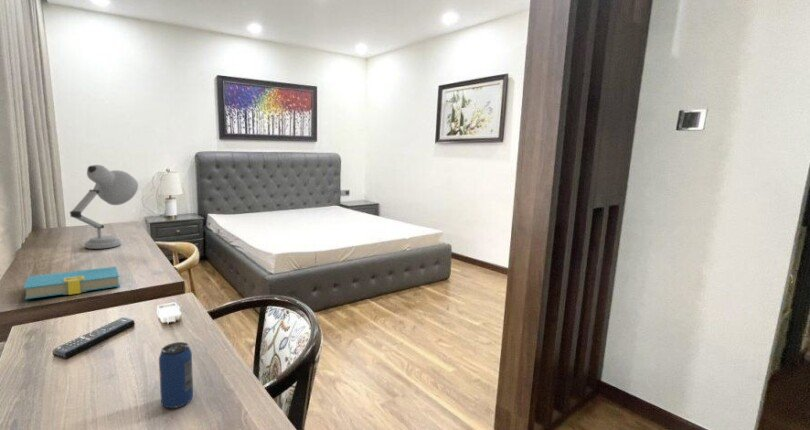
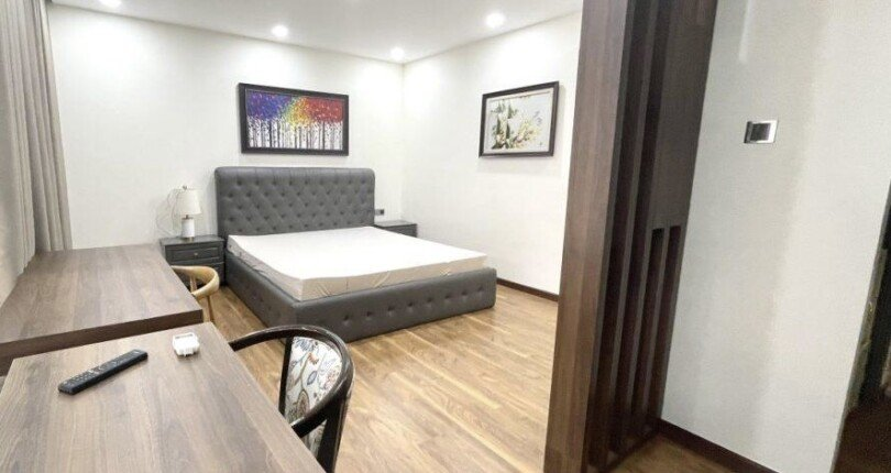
- beverage can (176, 374)
- book (74, 280)
- desk lamp (108, 203)
